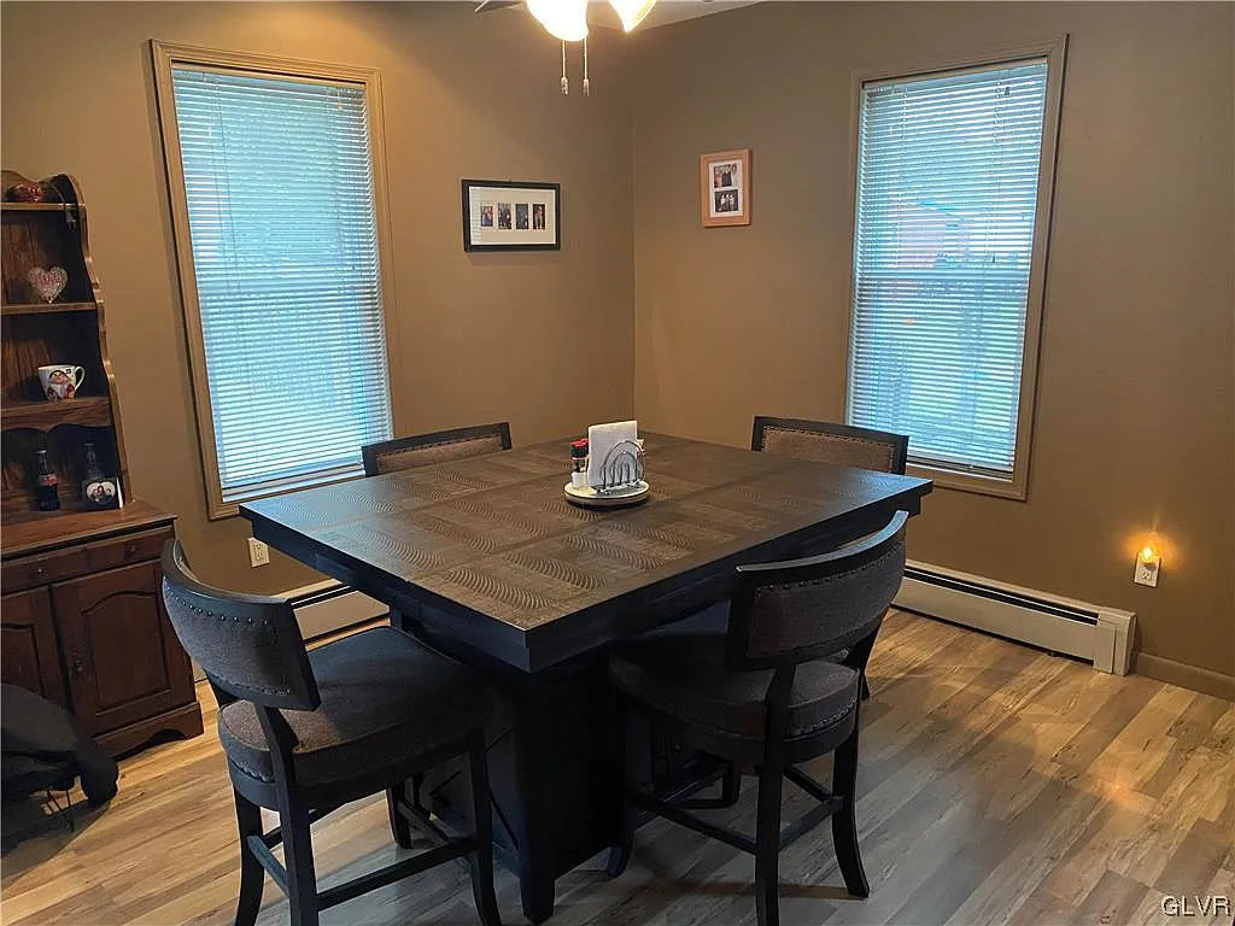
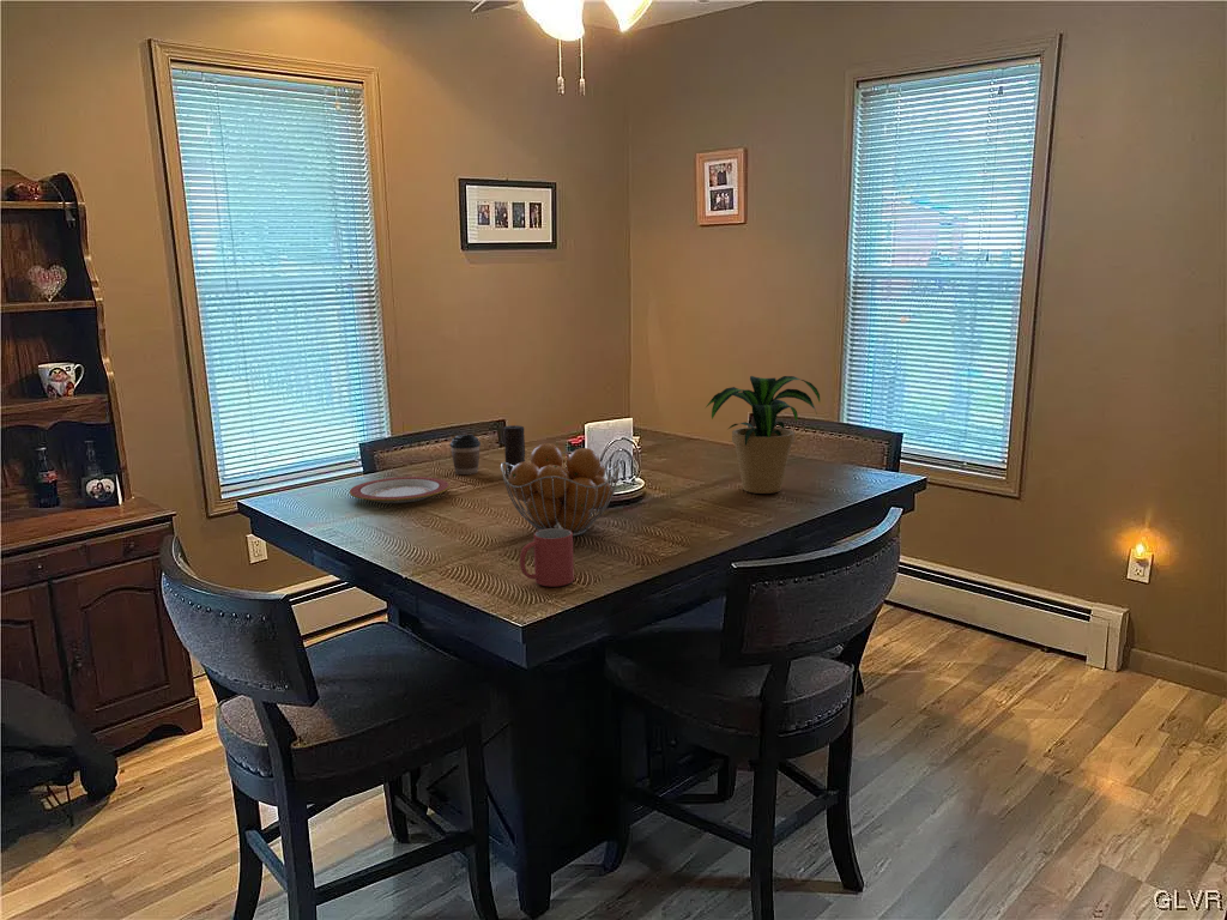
+ potted plant (763, 434)
+ fruit basket (561, 489)
+ plate (400, 491)
+ candle (514, 450)
+ coffee cup (465, 453)
+ mug (545, 558)
